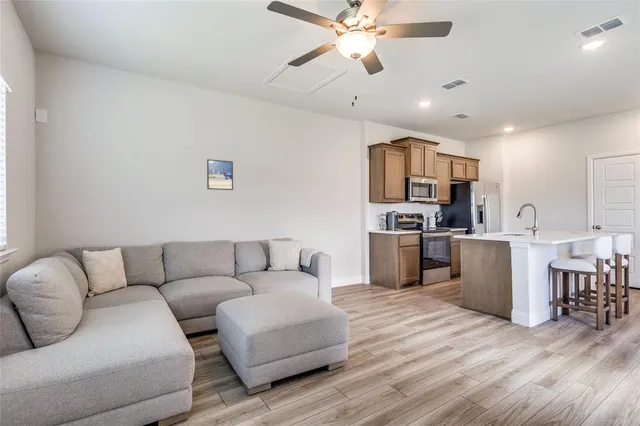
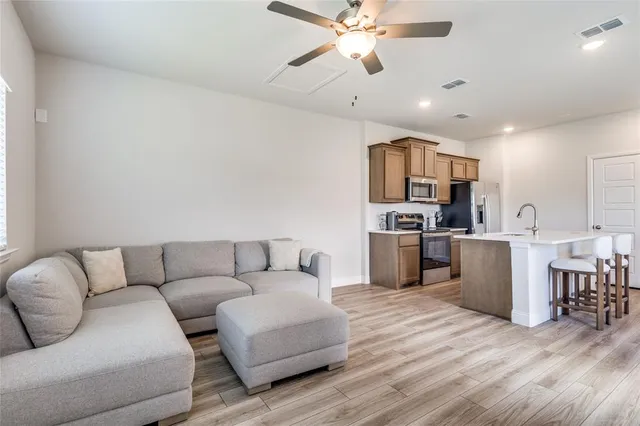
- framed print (220, 175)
